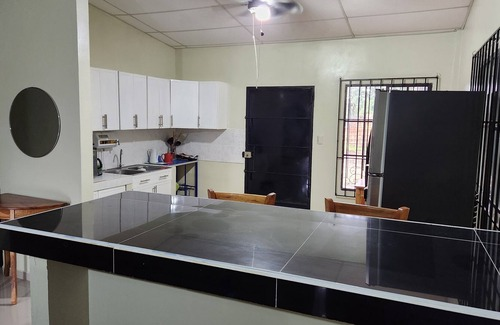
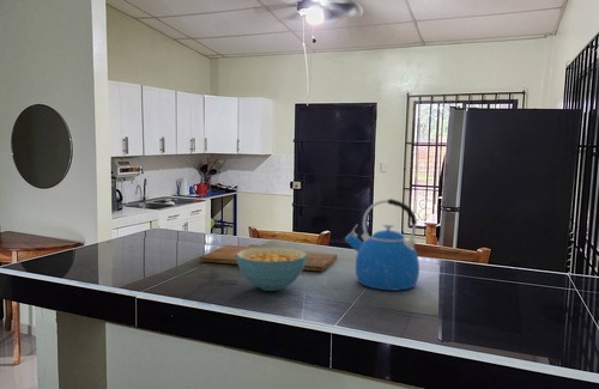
+ cereal bowl (271, 271)
+ kettle (380, 239)
+ cutting board (253, 248)
